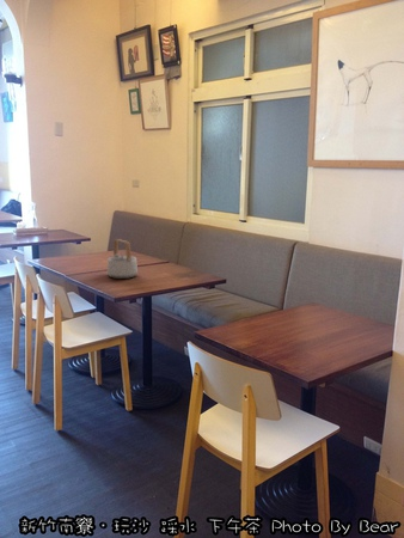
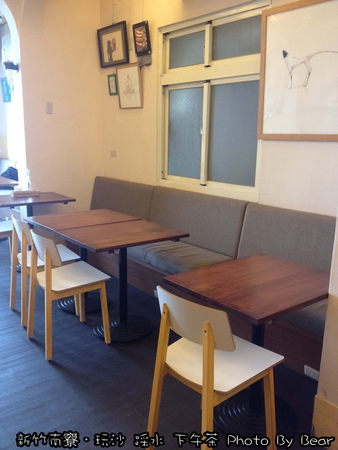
- teapot (121, 257)
